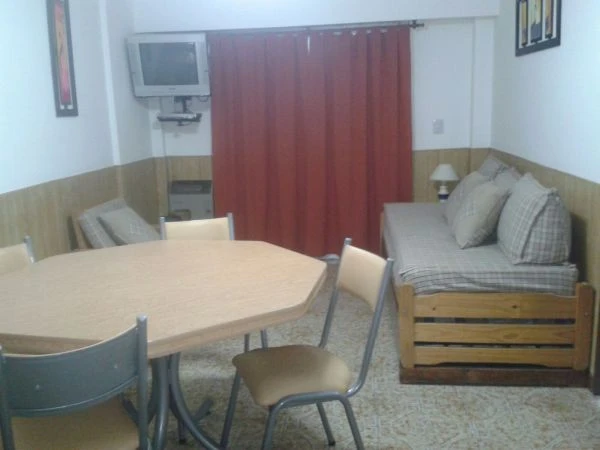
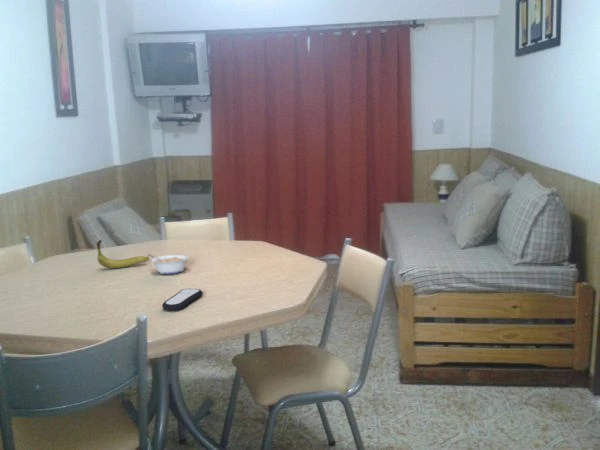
+ banana (123, 259)
+ remote control (182, 299)
+ legume (168, 263)
